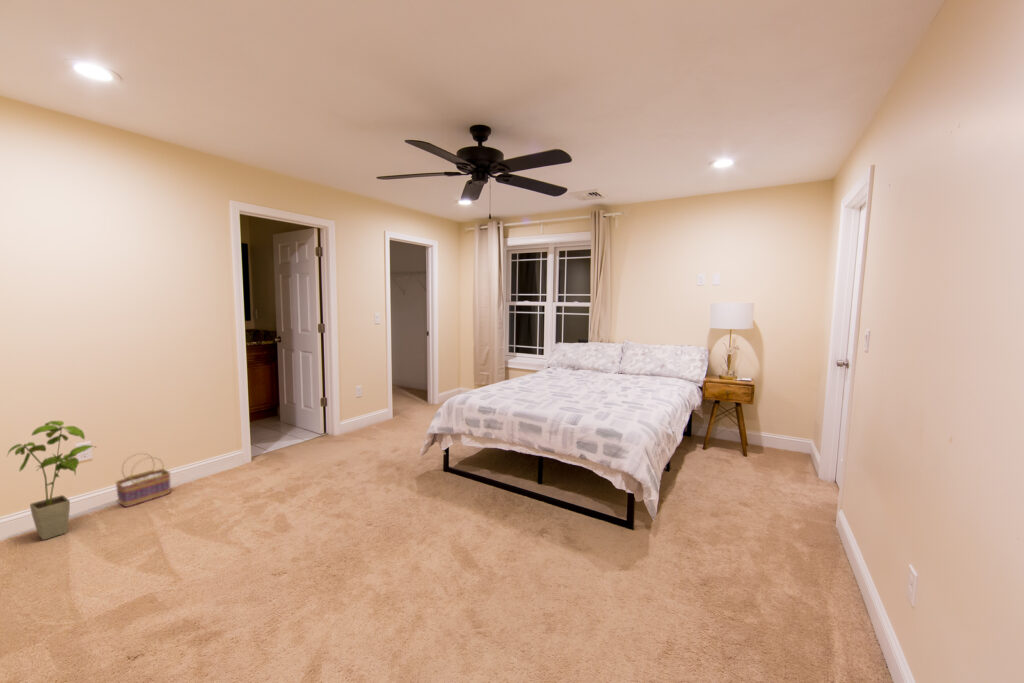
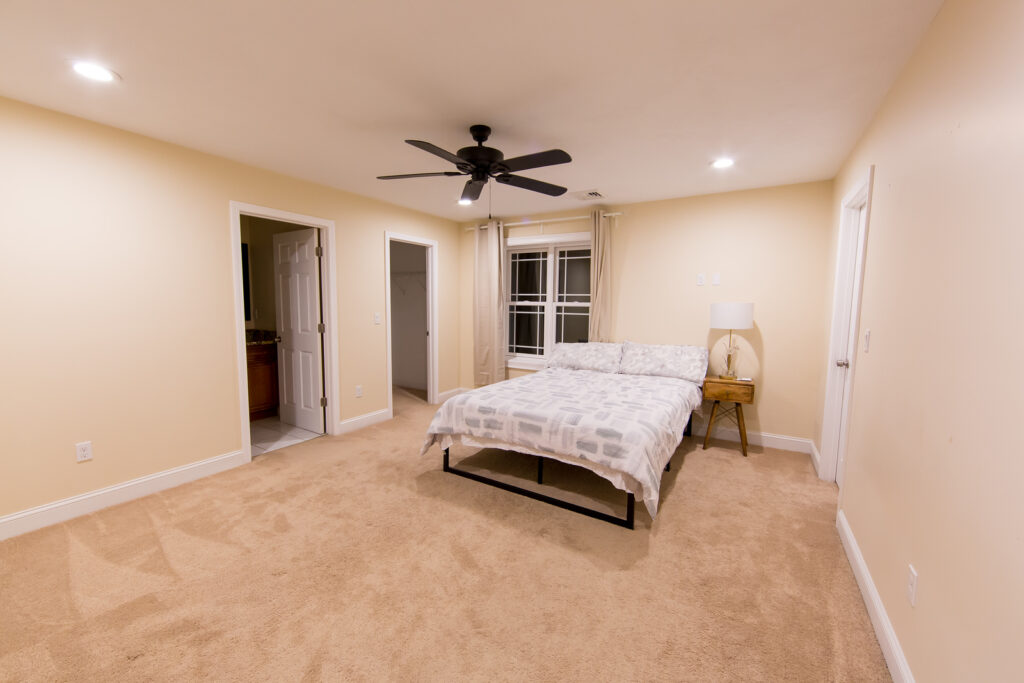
- basket (143, 476)
- house plant (59, 476)
